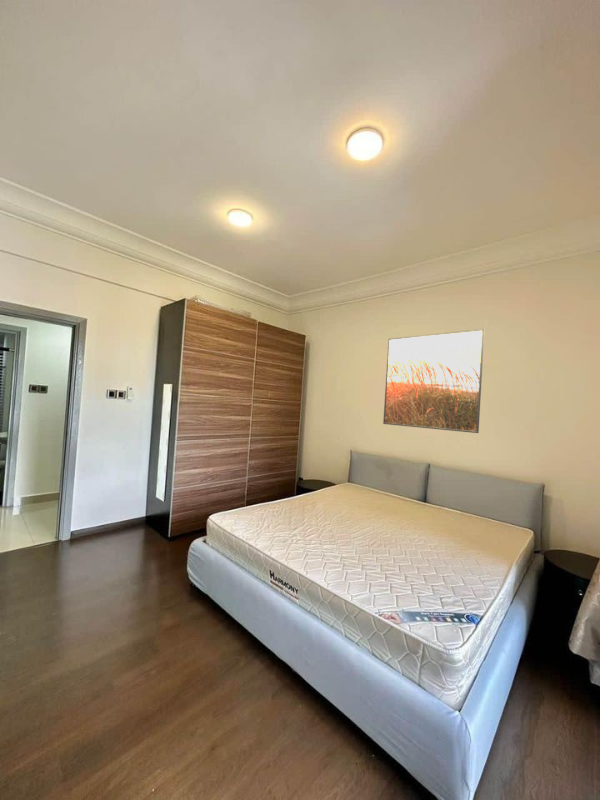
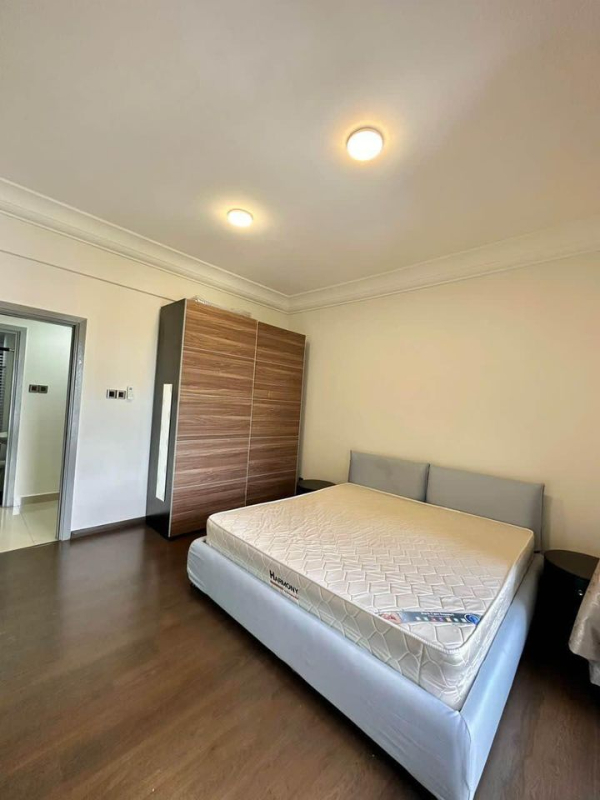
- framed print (428, 381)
